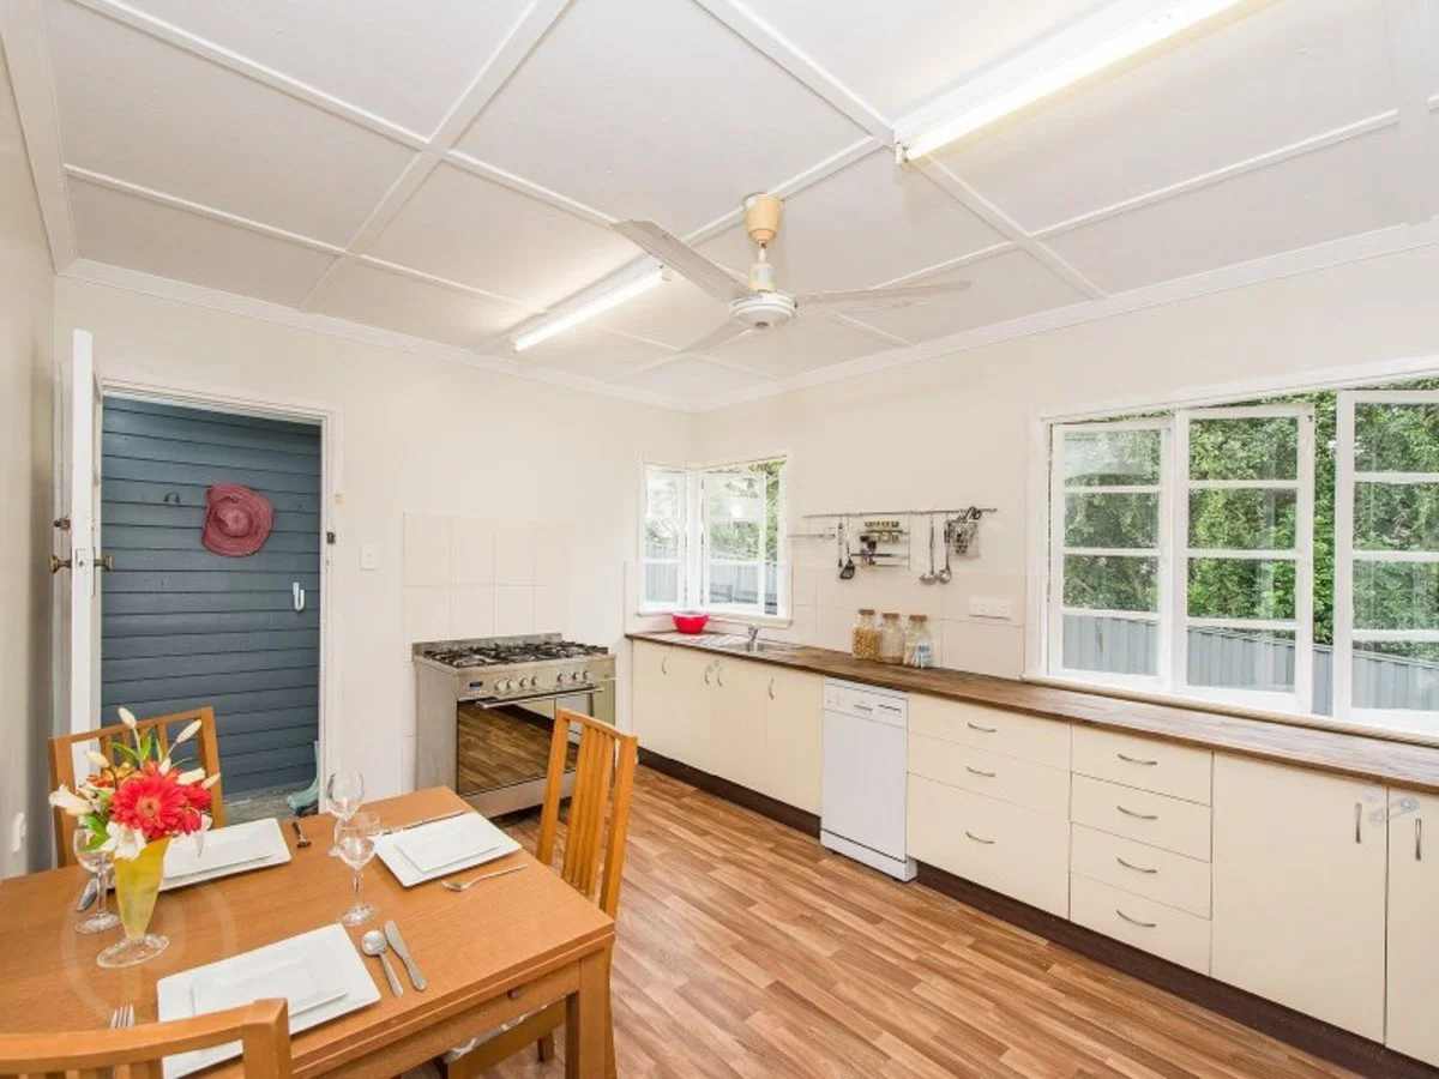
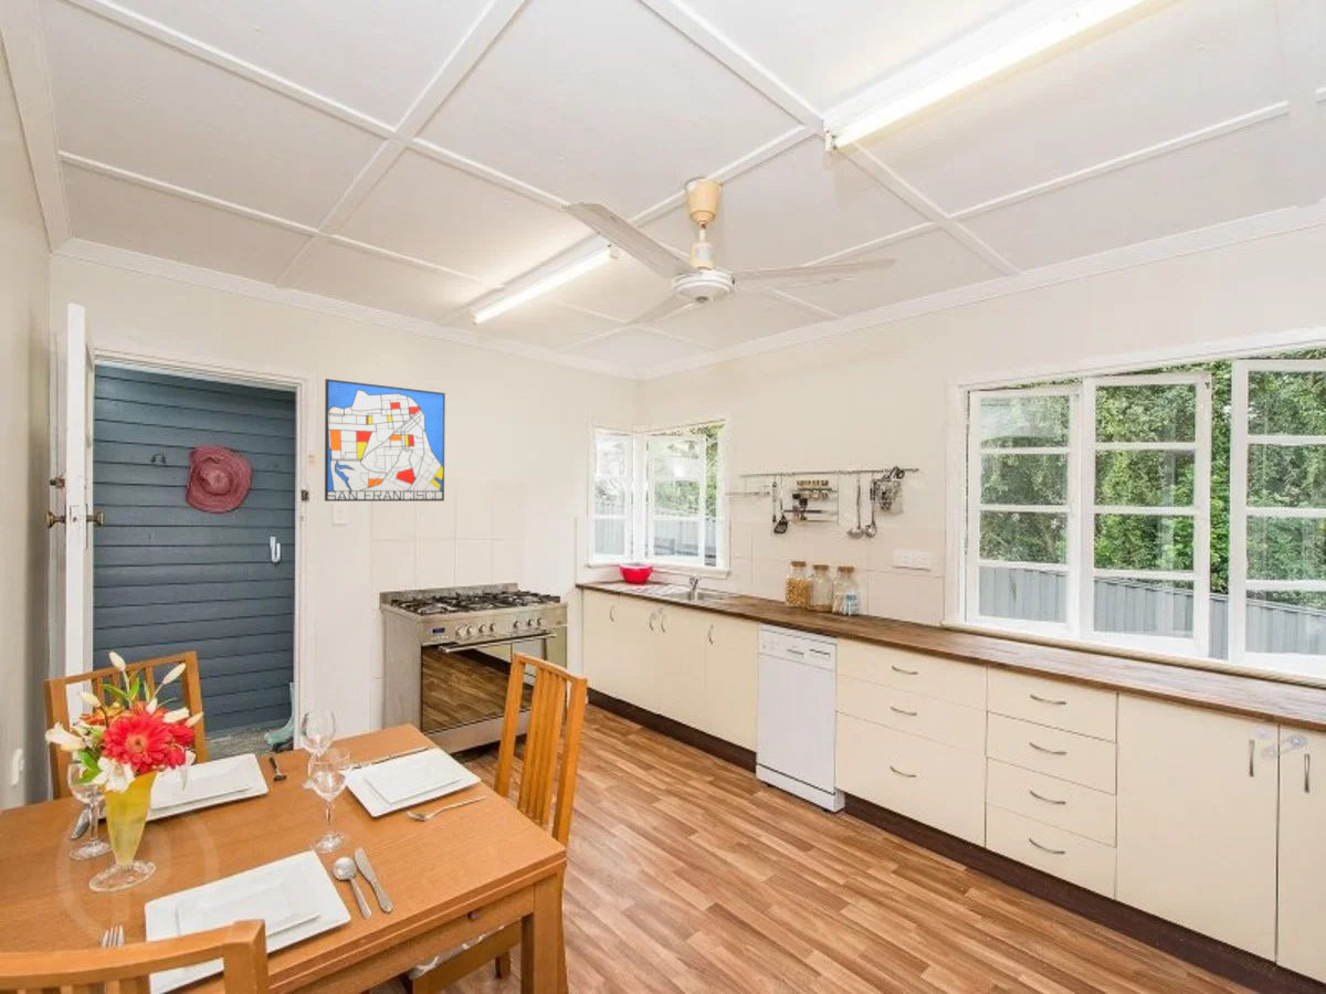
+ wall art (388, 443)
